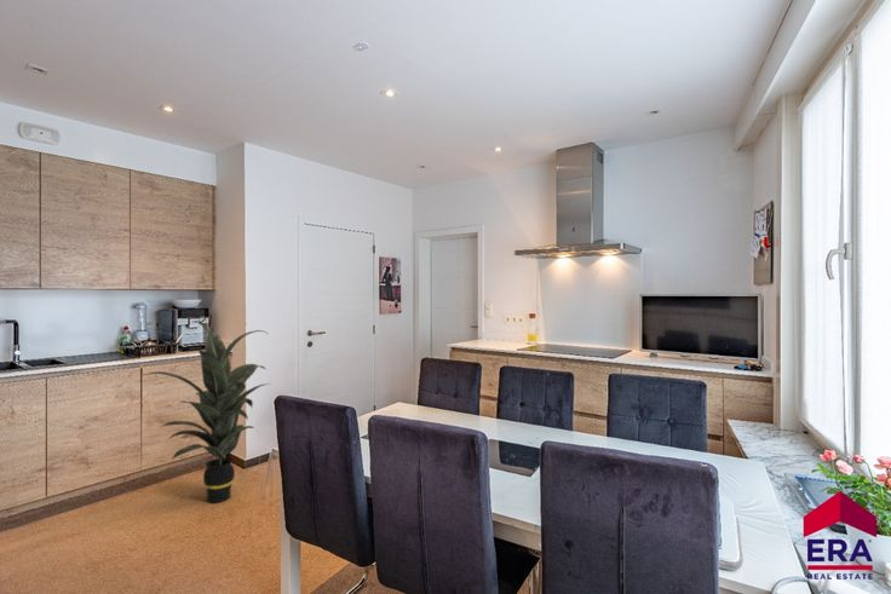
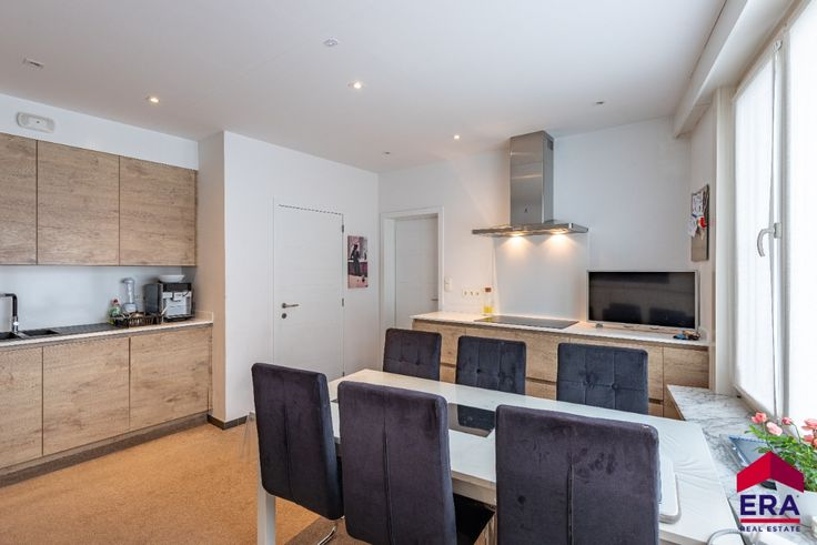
- indoor plant (215, 408)
